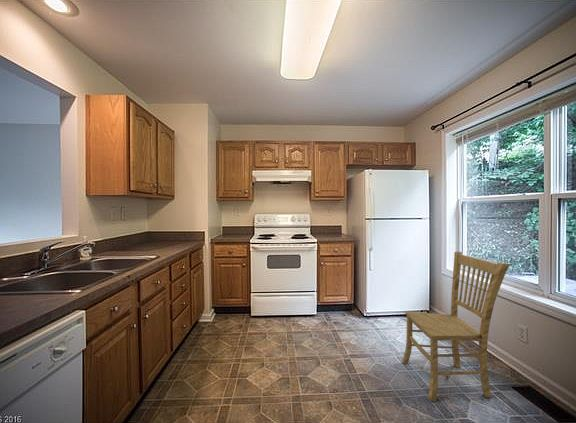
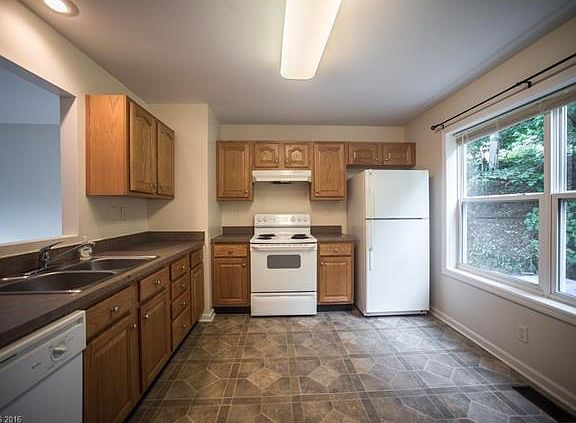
- dining chair (448, 317)
